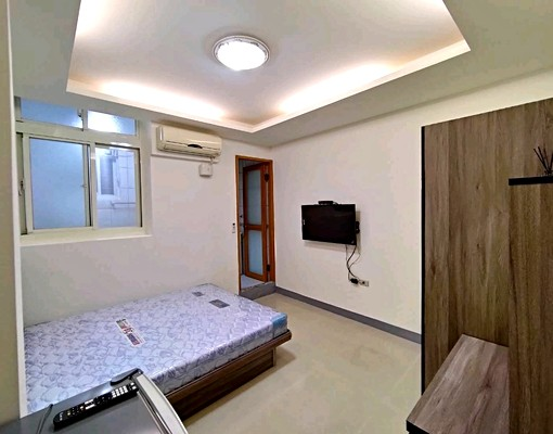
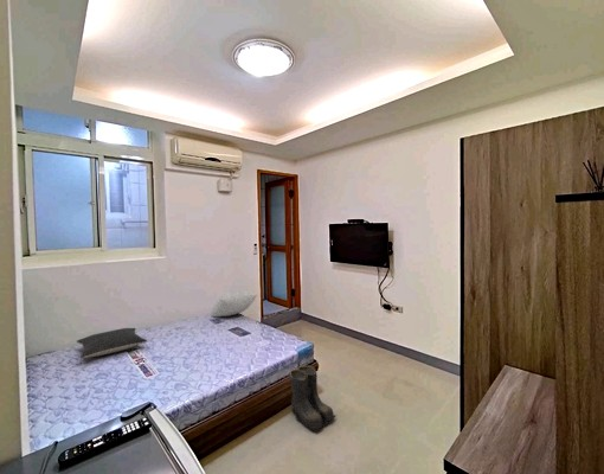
+ pillow (233, 302)
+ pillow (111, 340)
+ boots (310, 395)
